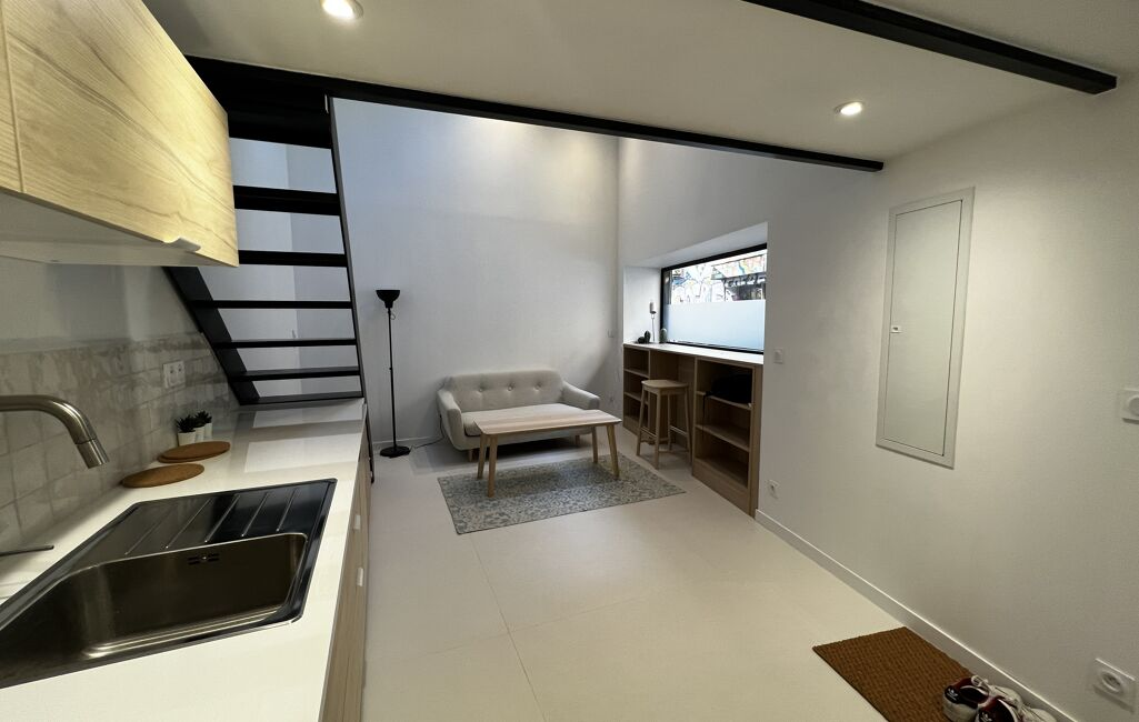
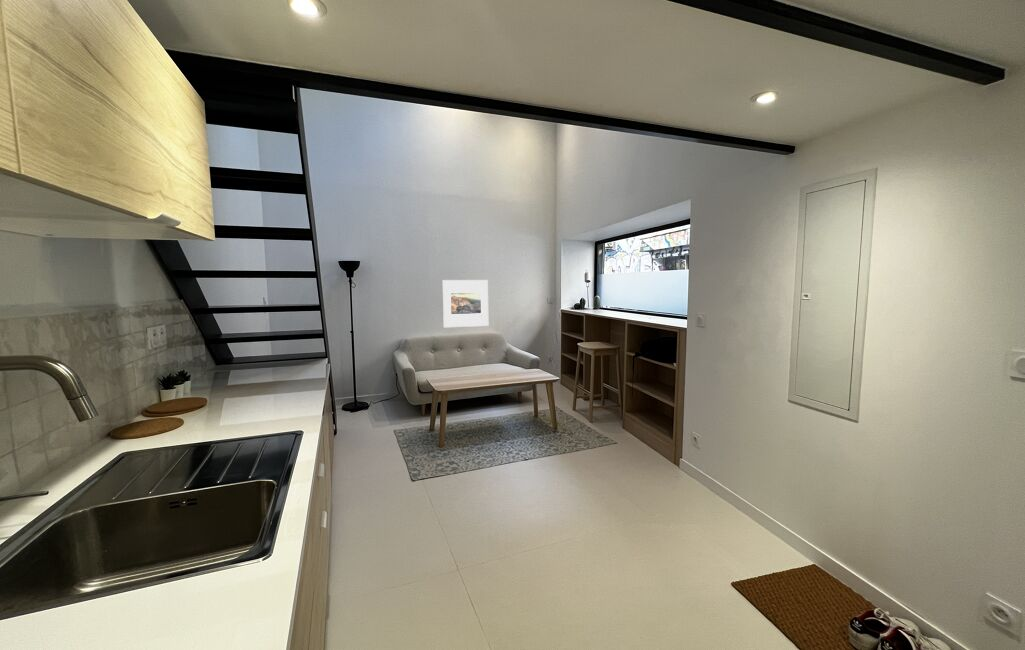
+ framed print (466, 303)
